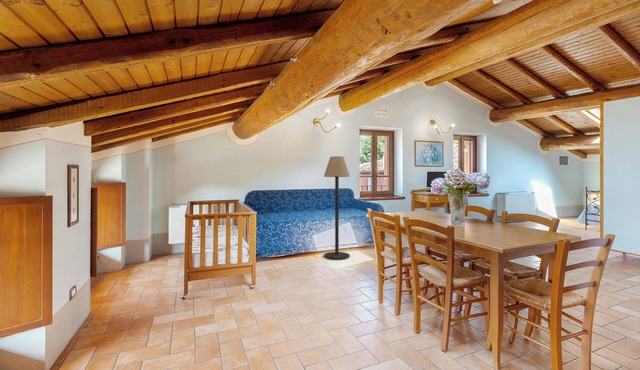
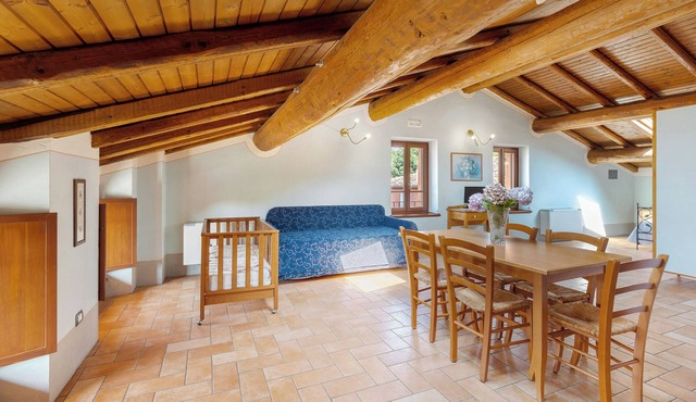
- floor lamp (336, 206)
